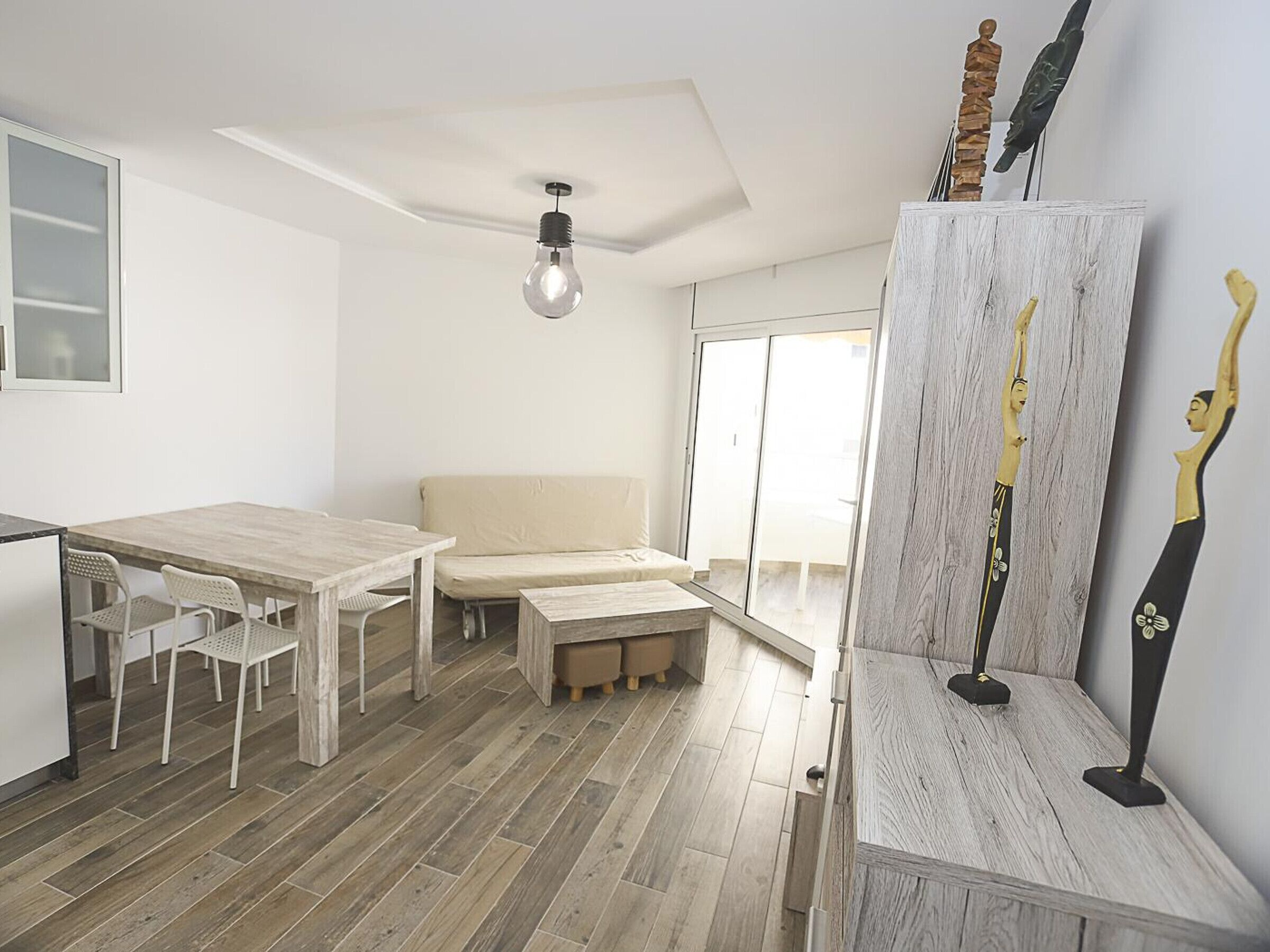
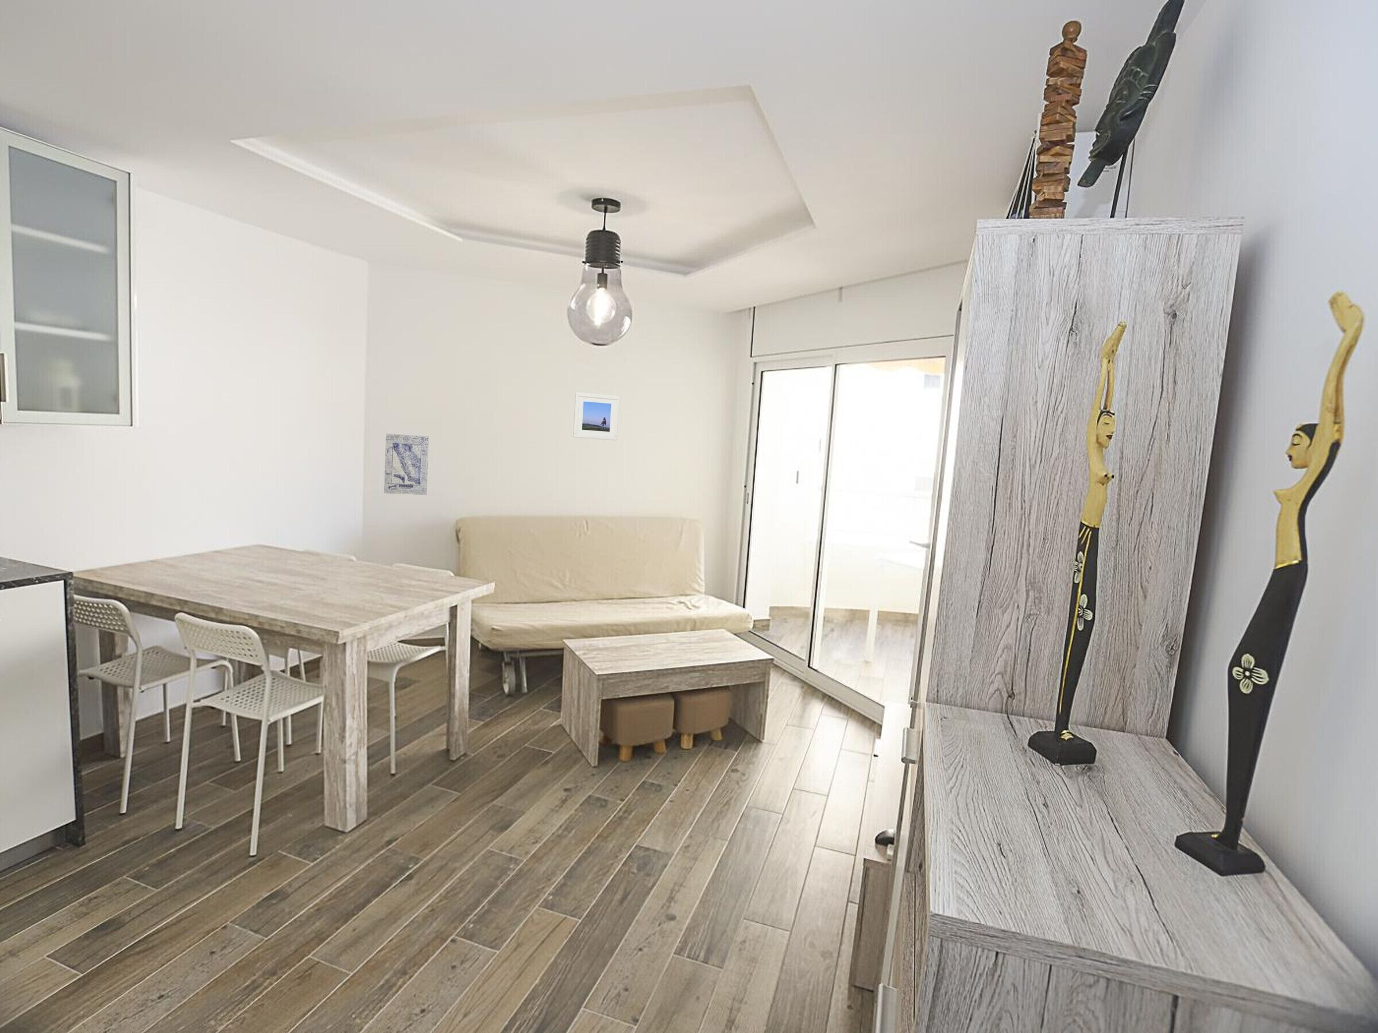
+ wall art (407, 464)
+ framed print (596, 417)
